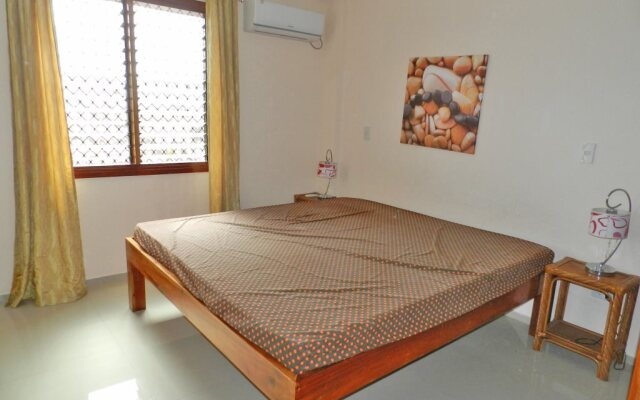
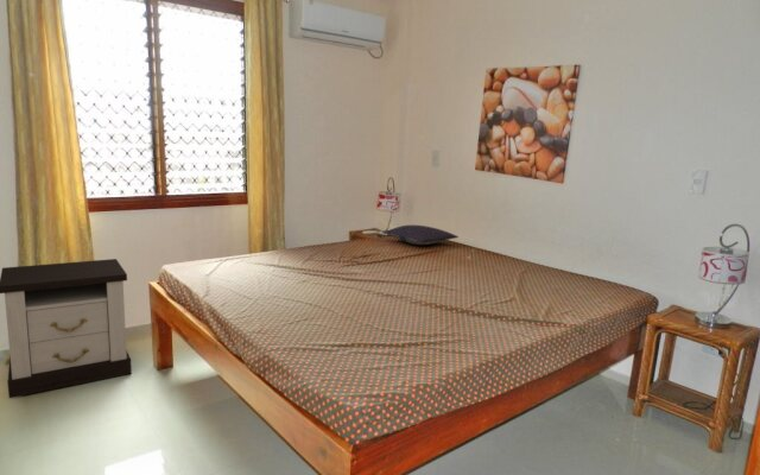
+ pillow (419, 234)
+ nightstand (68, 322)
